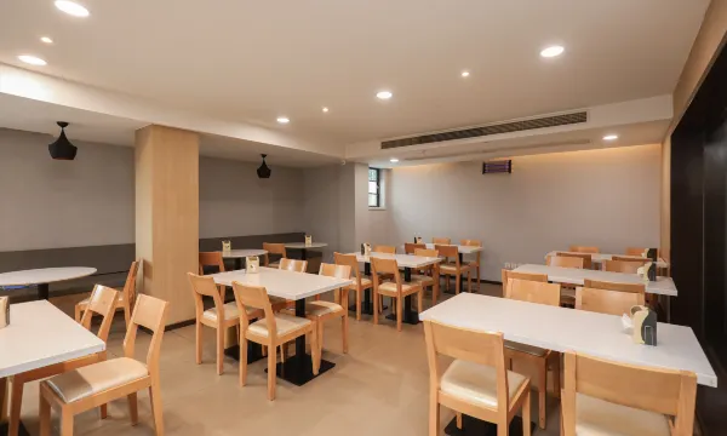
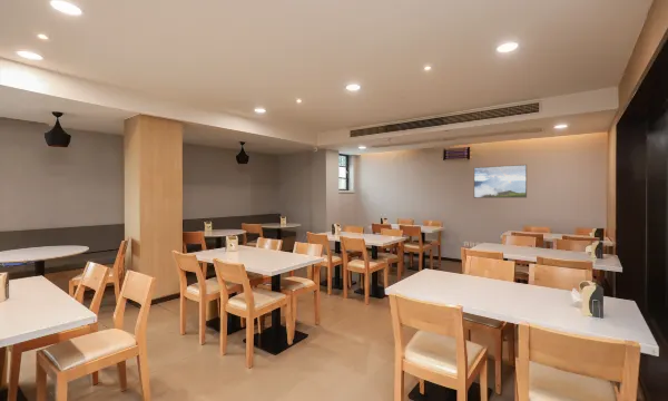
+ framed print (499, 182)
